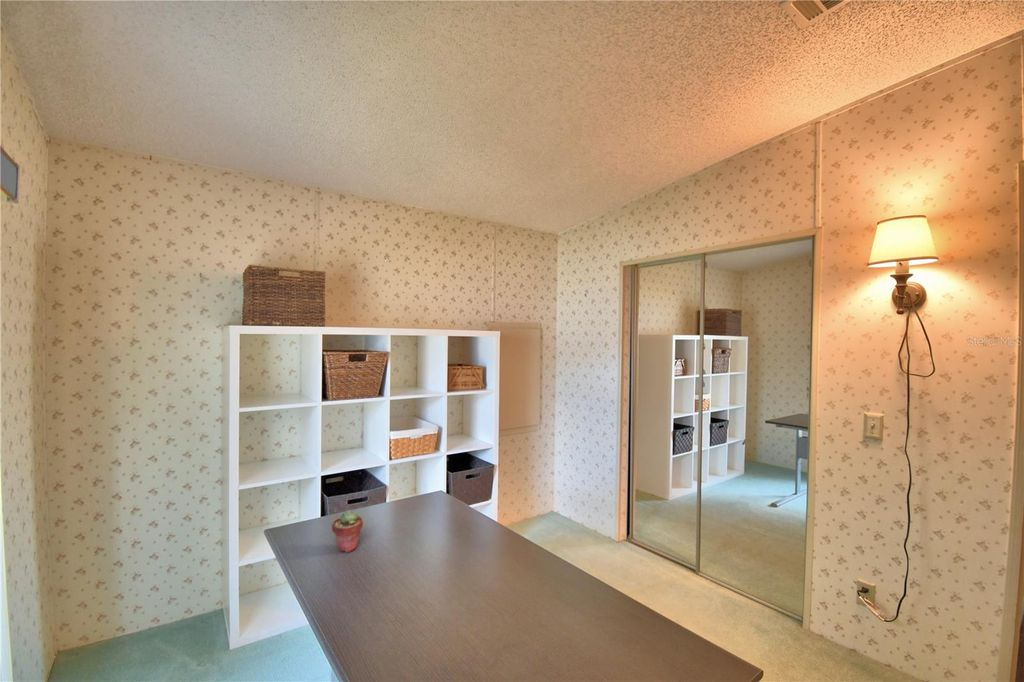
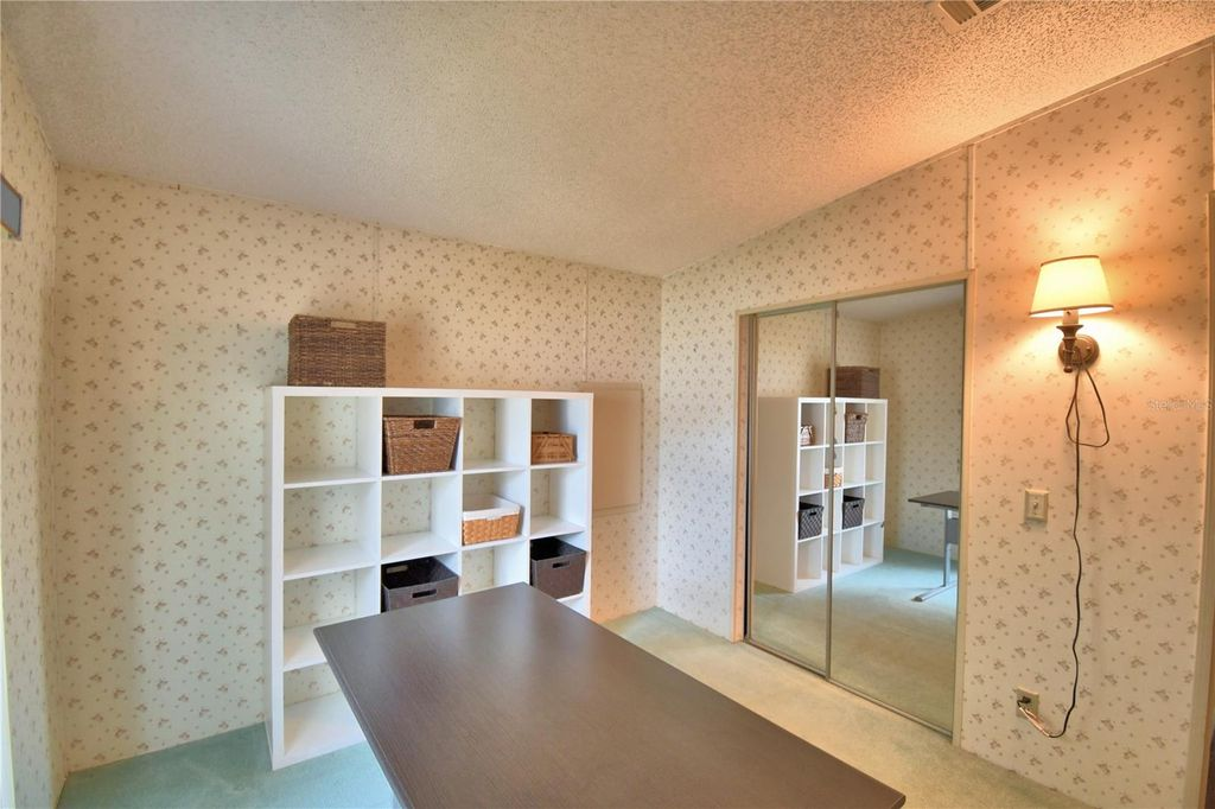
- potted succulent (347, 528)
